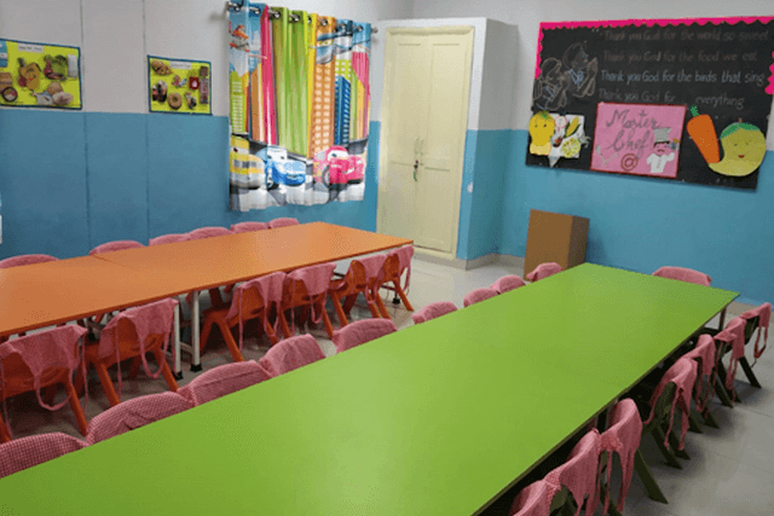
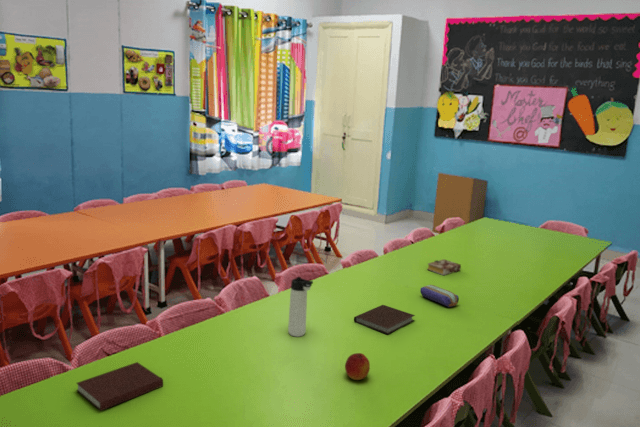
+ thermos bottle (300, 307)
+ notebook (120, 384)
+ apple (357, 366)
+ book (443, 266)
+ pencil case (439, 295)
+ notebook (384, 318)
